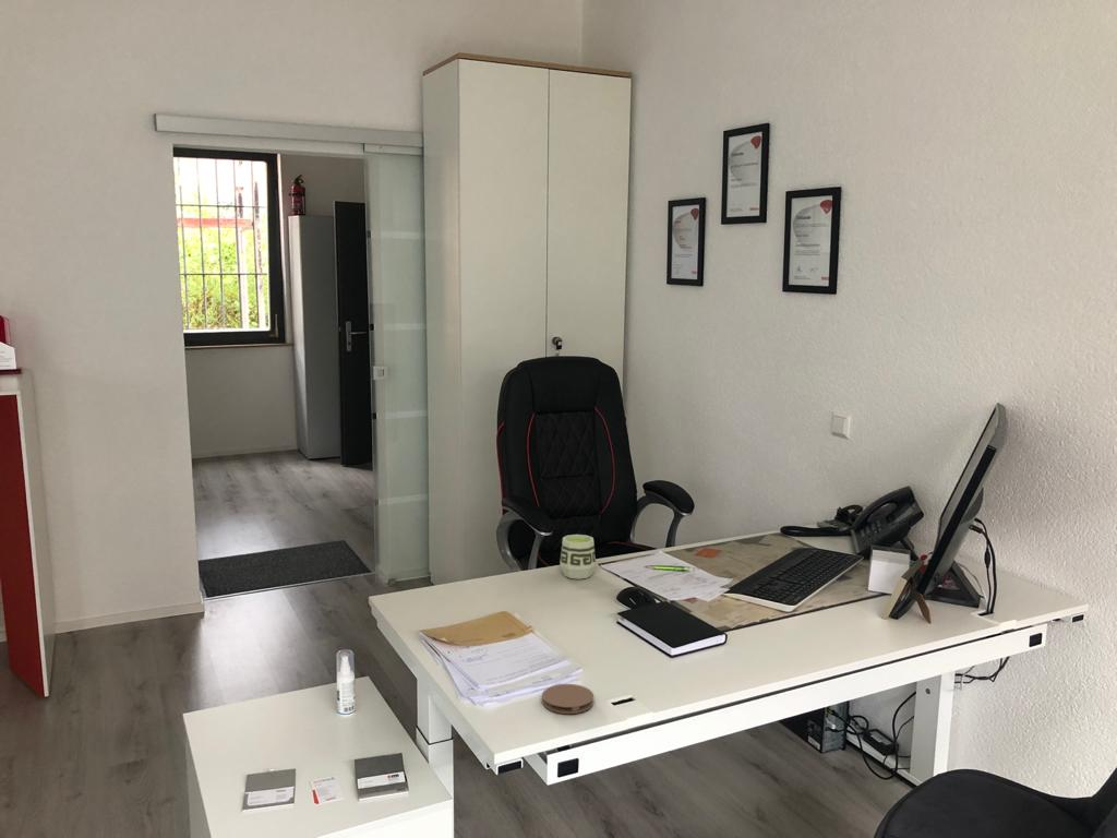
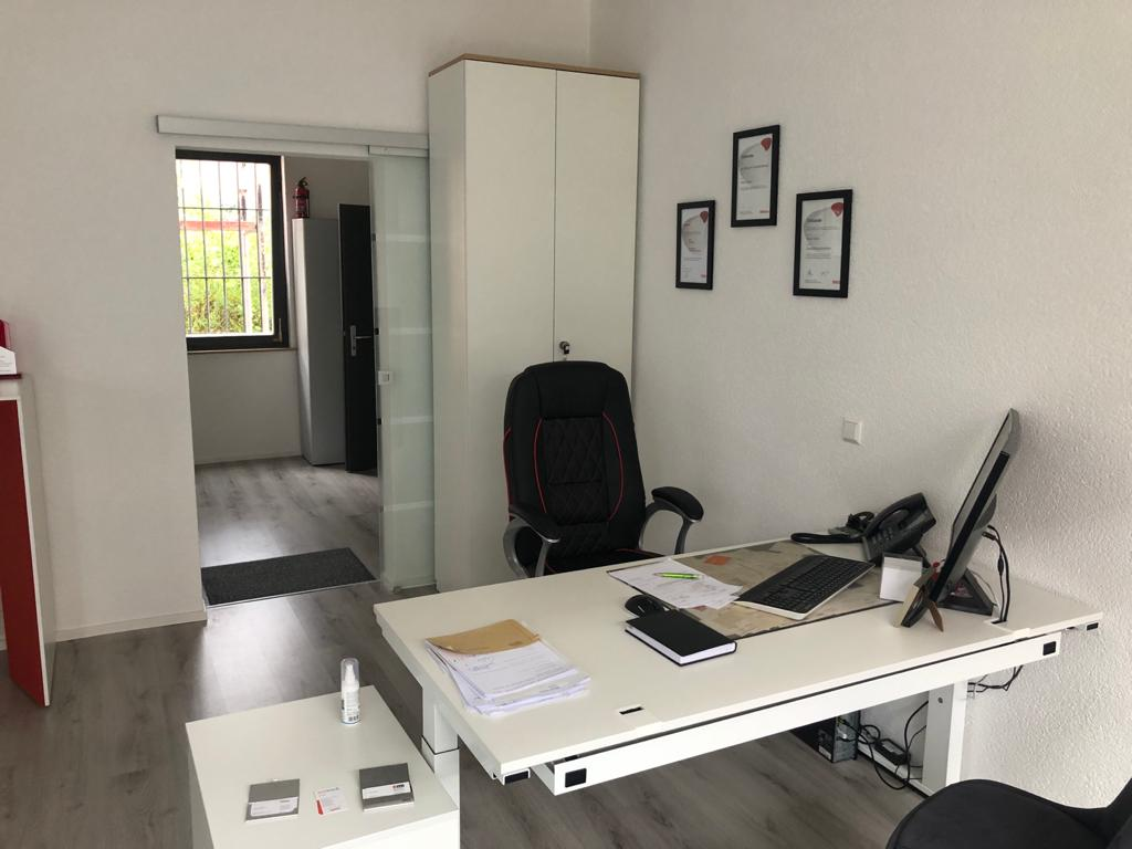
- coaster (567, 698)
- cup (577, 556)
